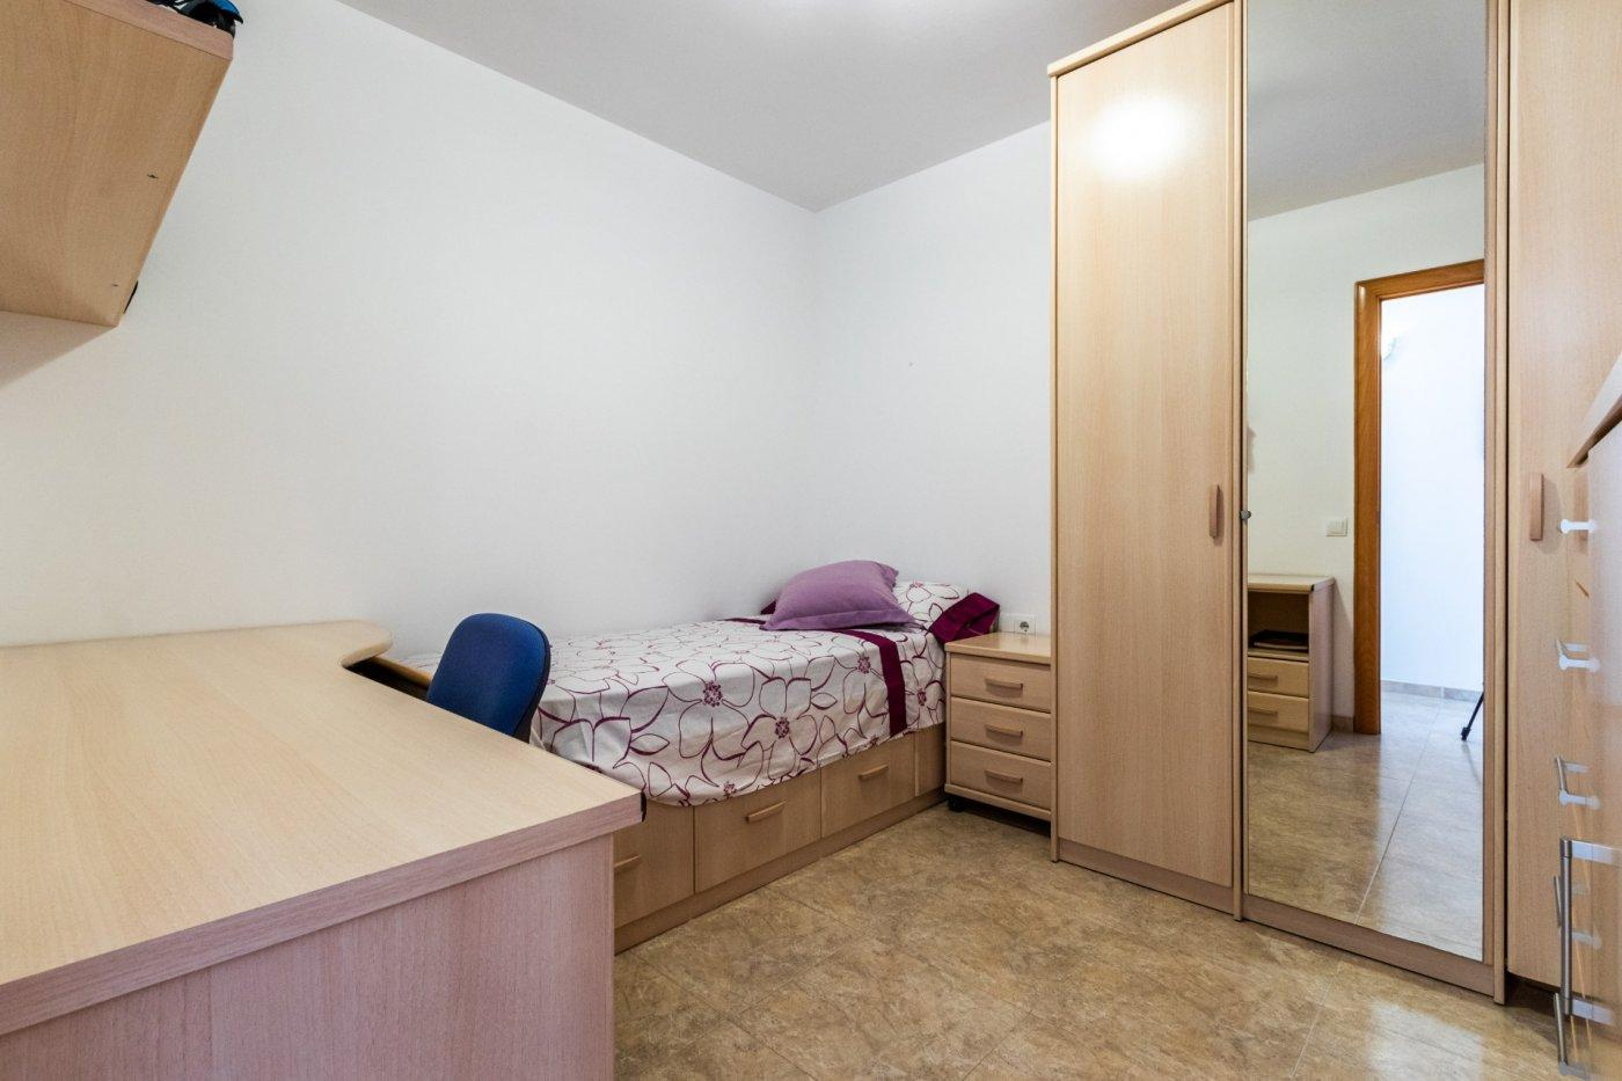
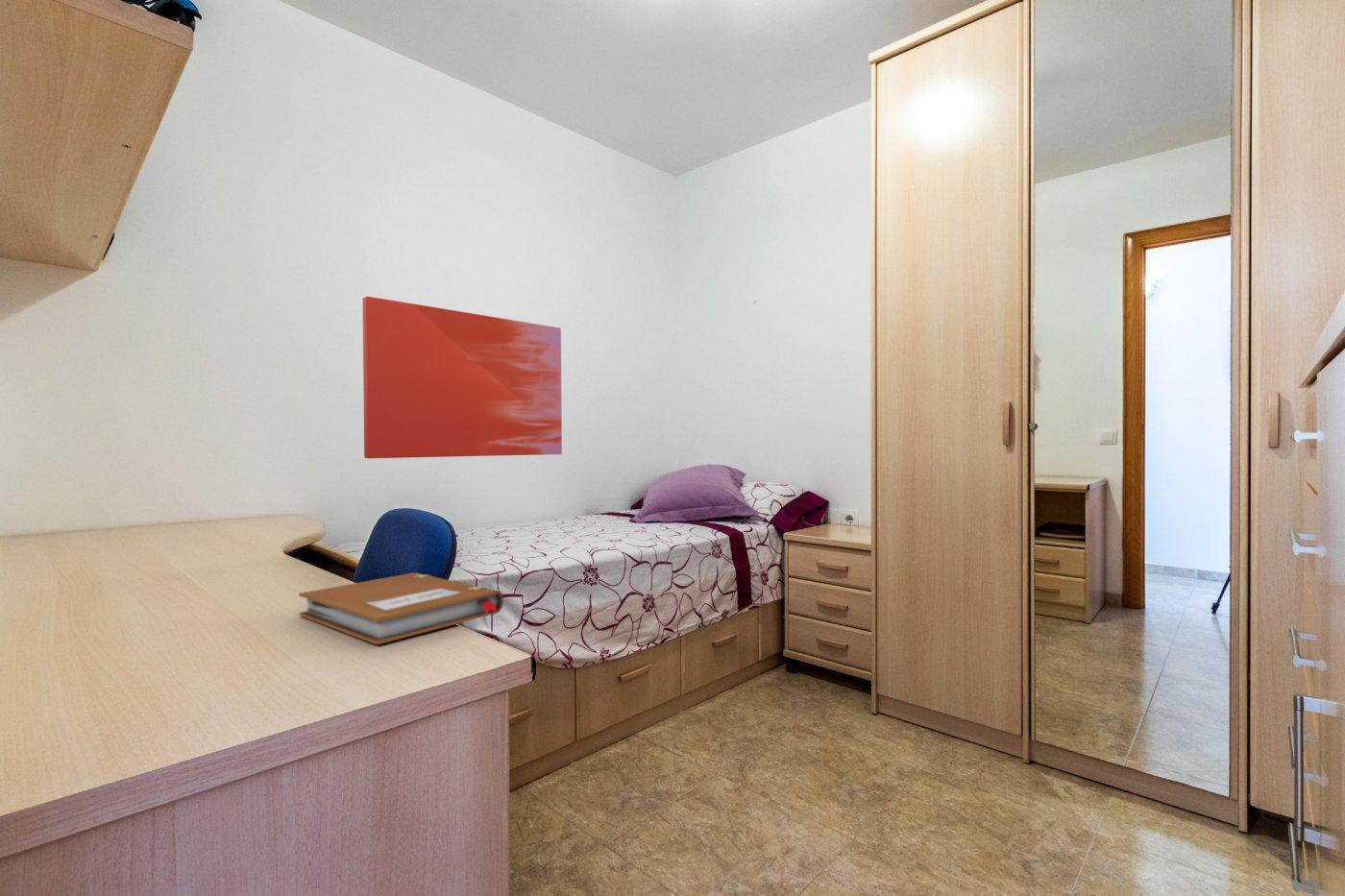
+ notebook (404, 602)
+ wall art (474, 385)
